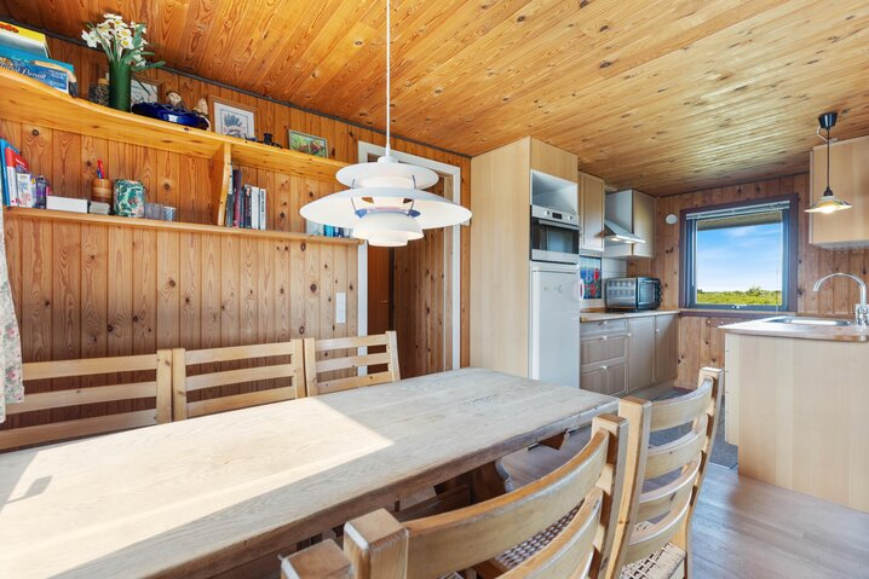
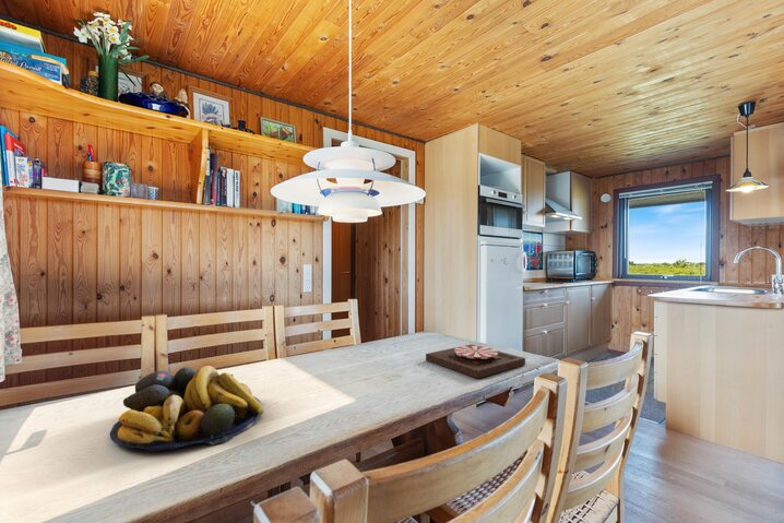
+ fruit bowl (193, 394)
+ plate (474, 356)
